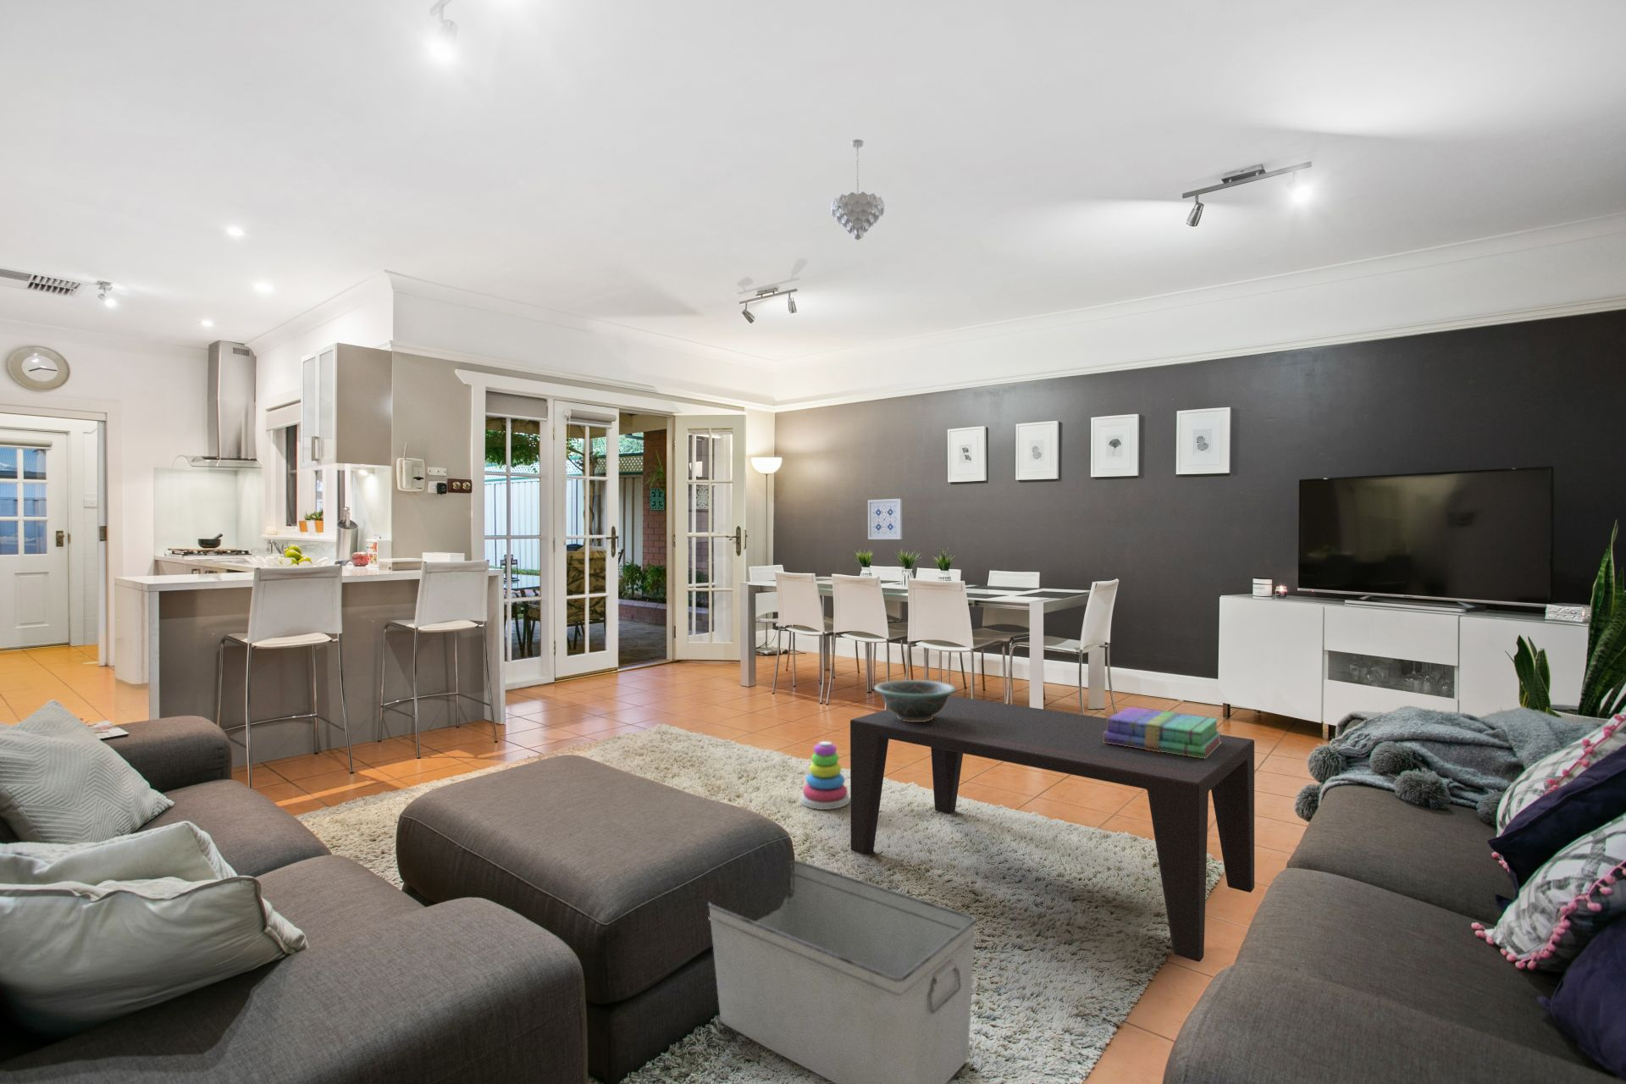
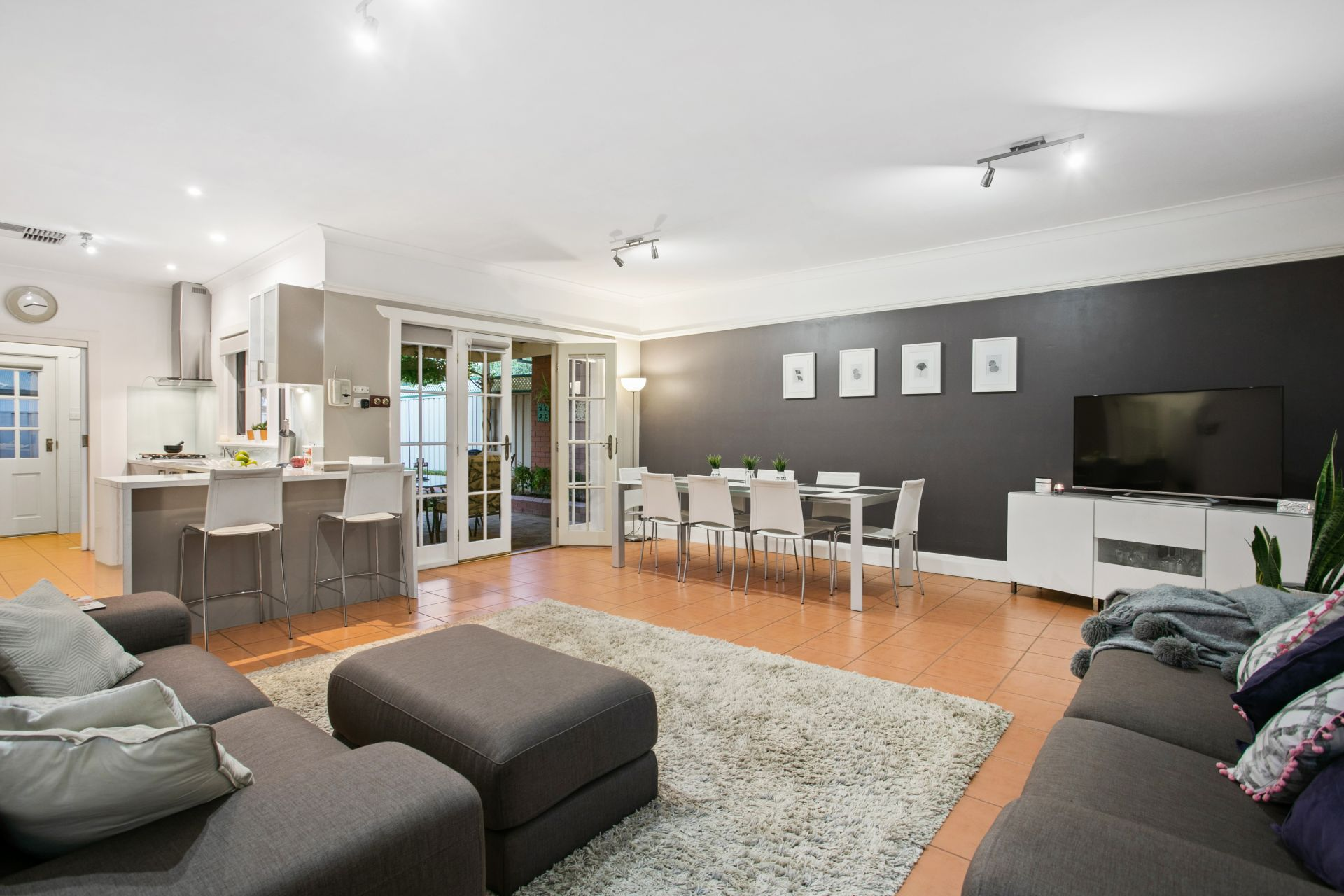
- pendant light (857, 191)
- decorative bowl (915, 702)
- wall art (884, 519)
- books (1161, 730)
- coffee table (1045, 769)
- stacking toy (825, 772)
- storage bin (840, 975)
